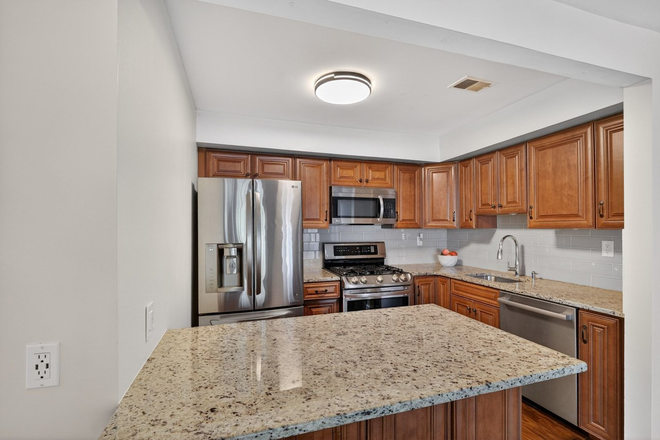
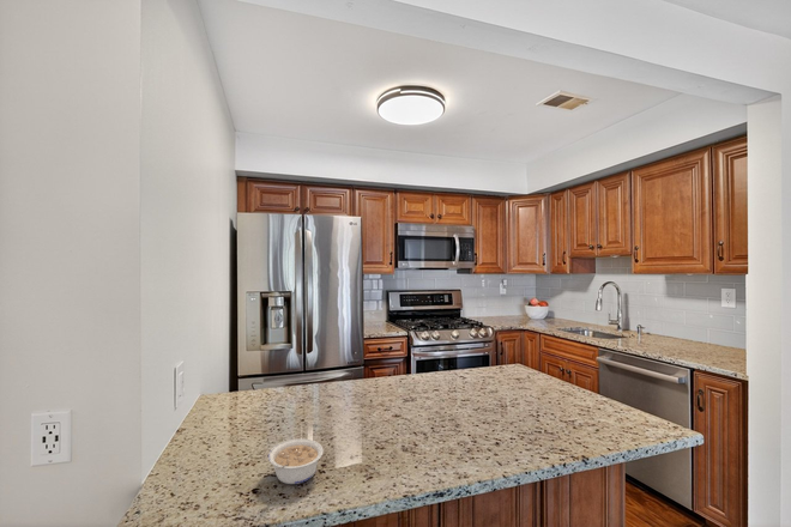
+ legume (296, 461)
